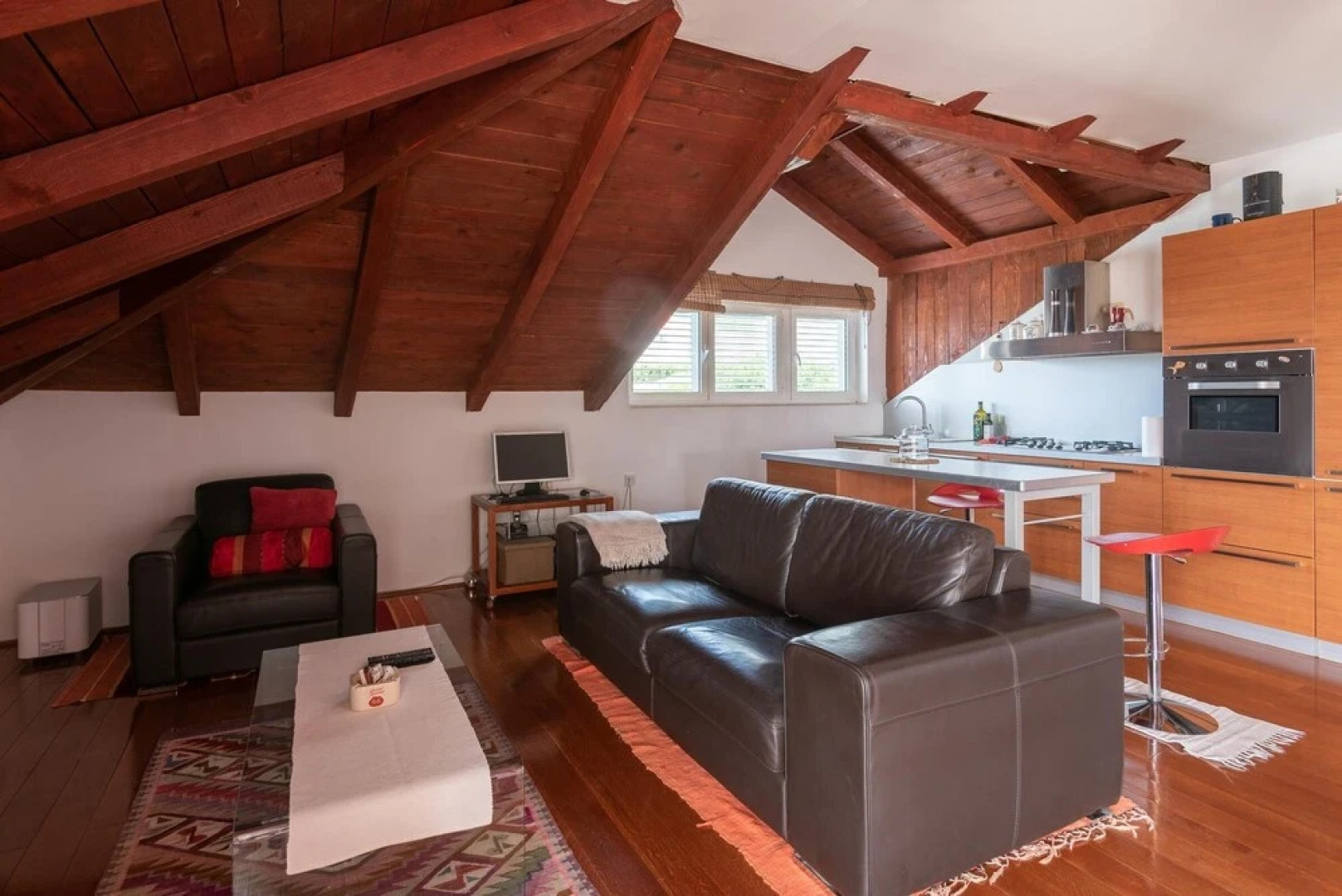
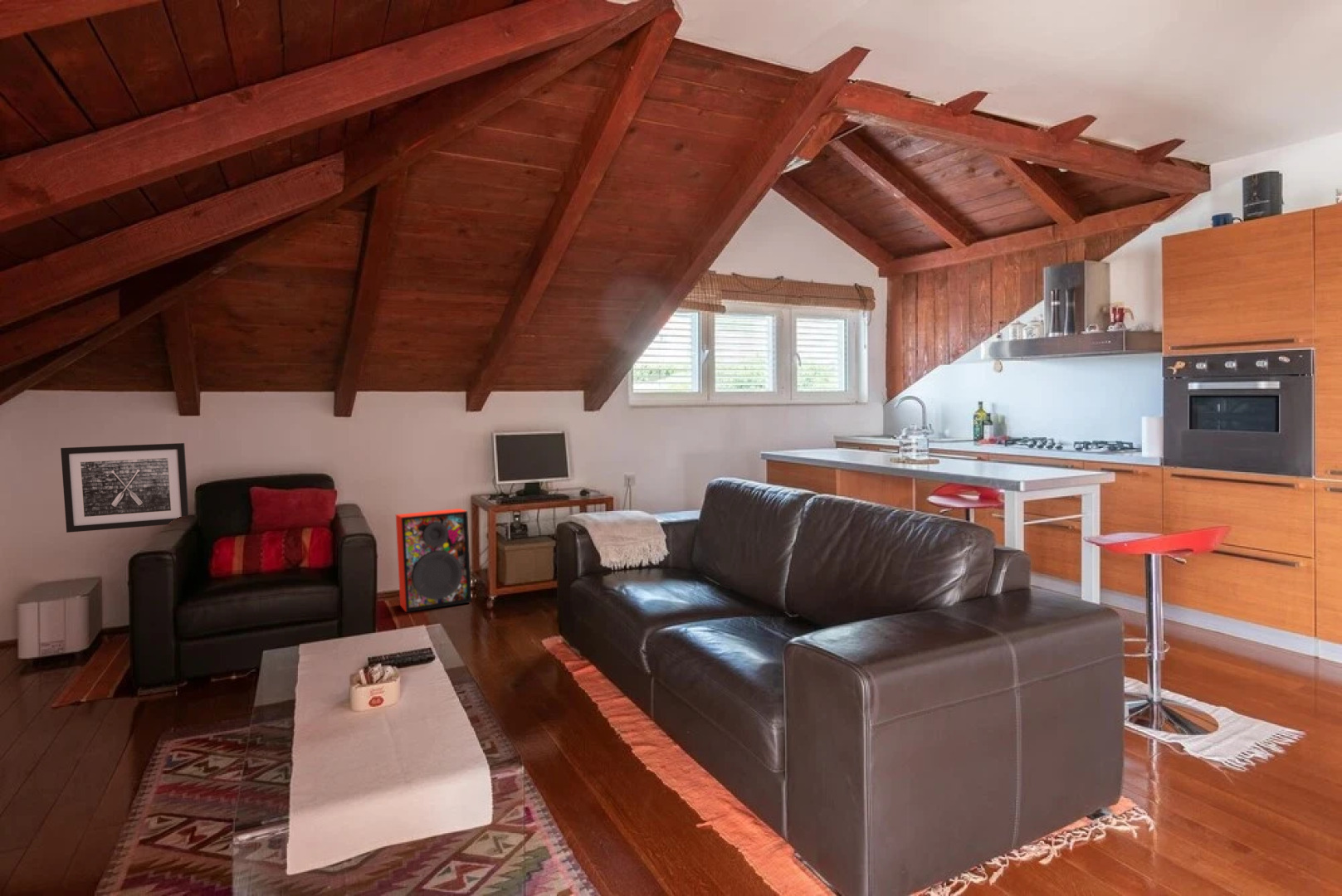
+ speaker (433, 558)
+ wall art (127, 486)
